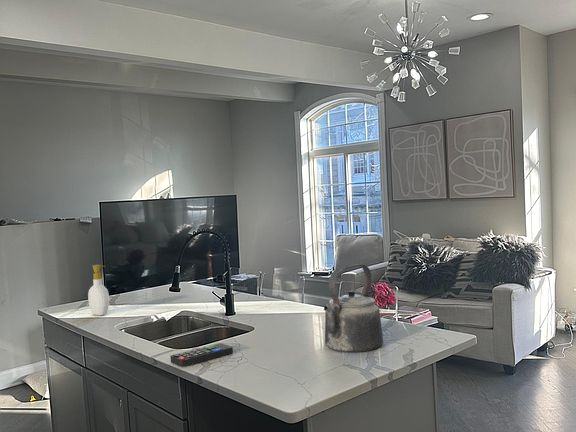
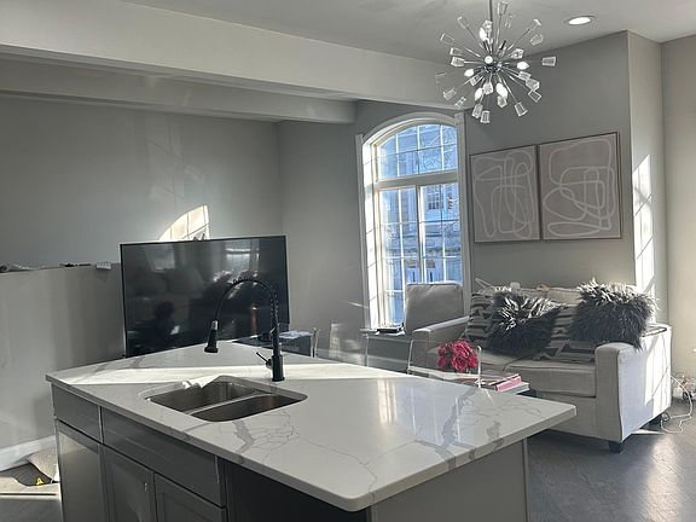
- remote control (202, 353)
- kettle (348, 306)
- soap bottle (98, 289)
